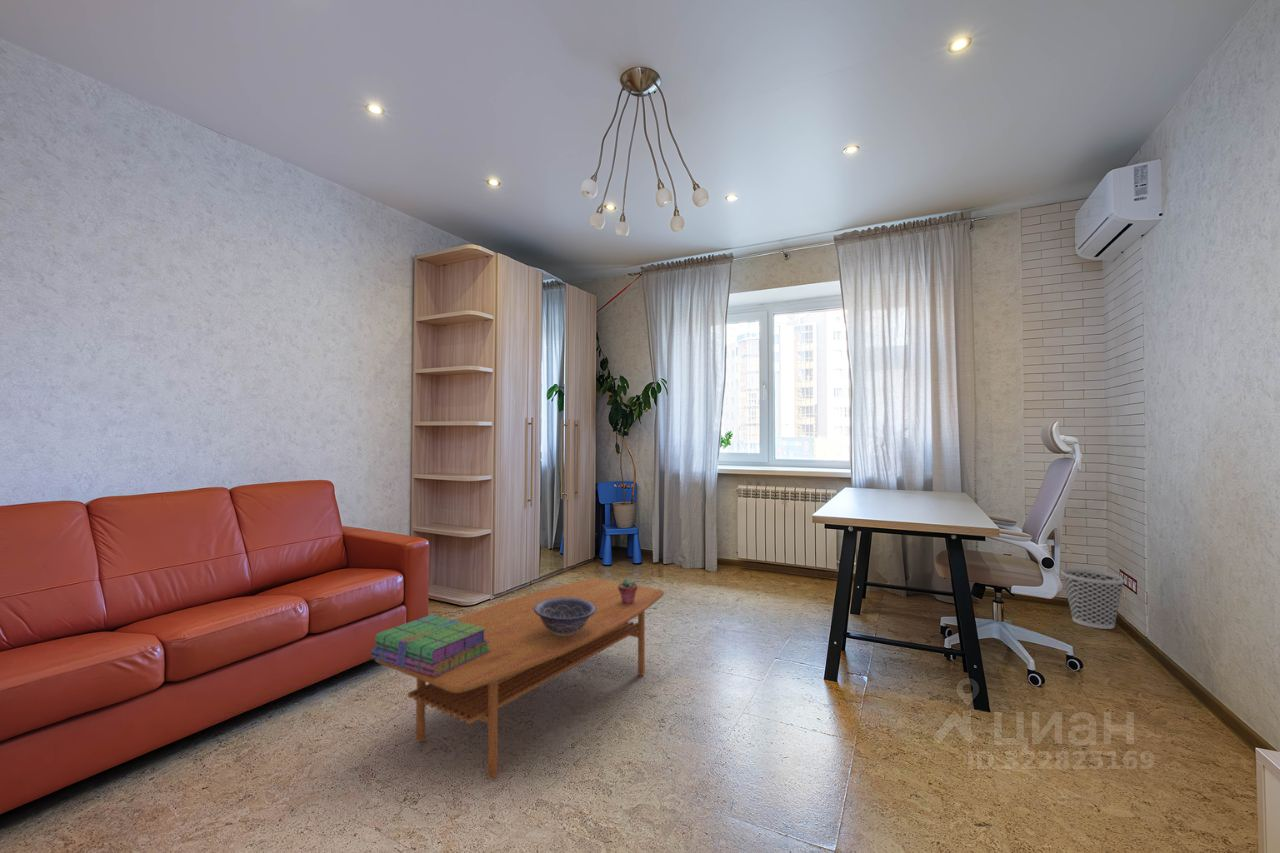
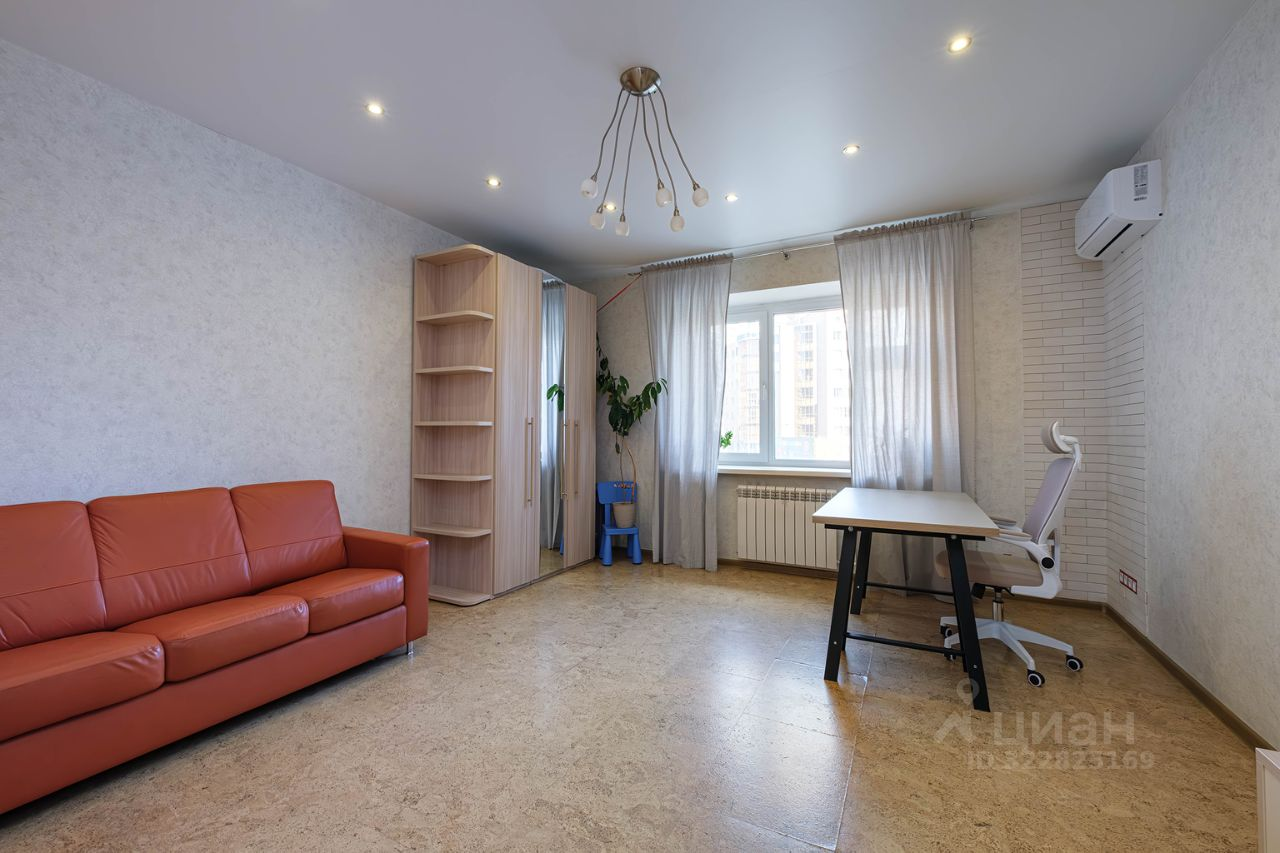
- stack of books (431, 642)
- wastebasket (1092, 598)
- coffee table (544, 660)
- decorative bowl (564, 619)
- potted succulent (627, 589)
